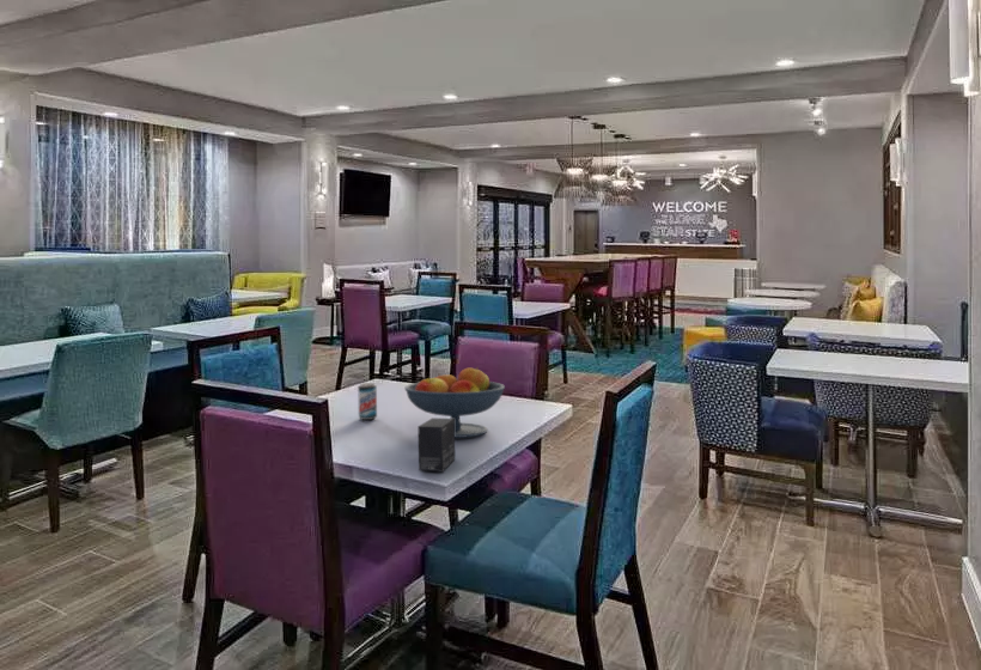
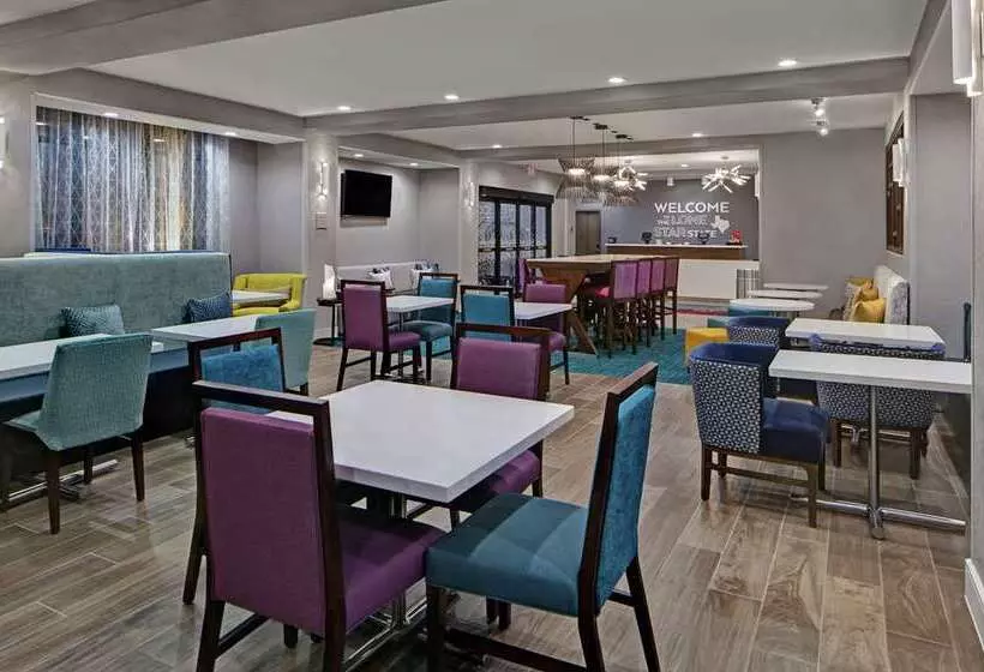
- small box (437, 443)
- fruit bowl (455, 401)
- beer can (367, 401)
